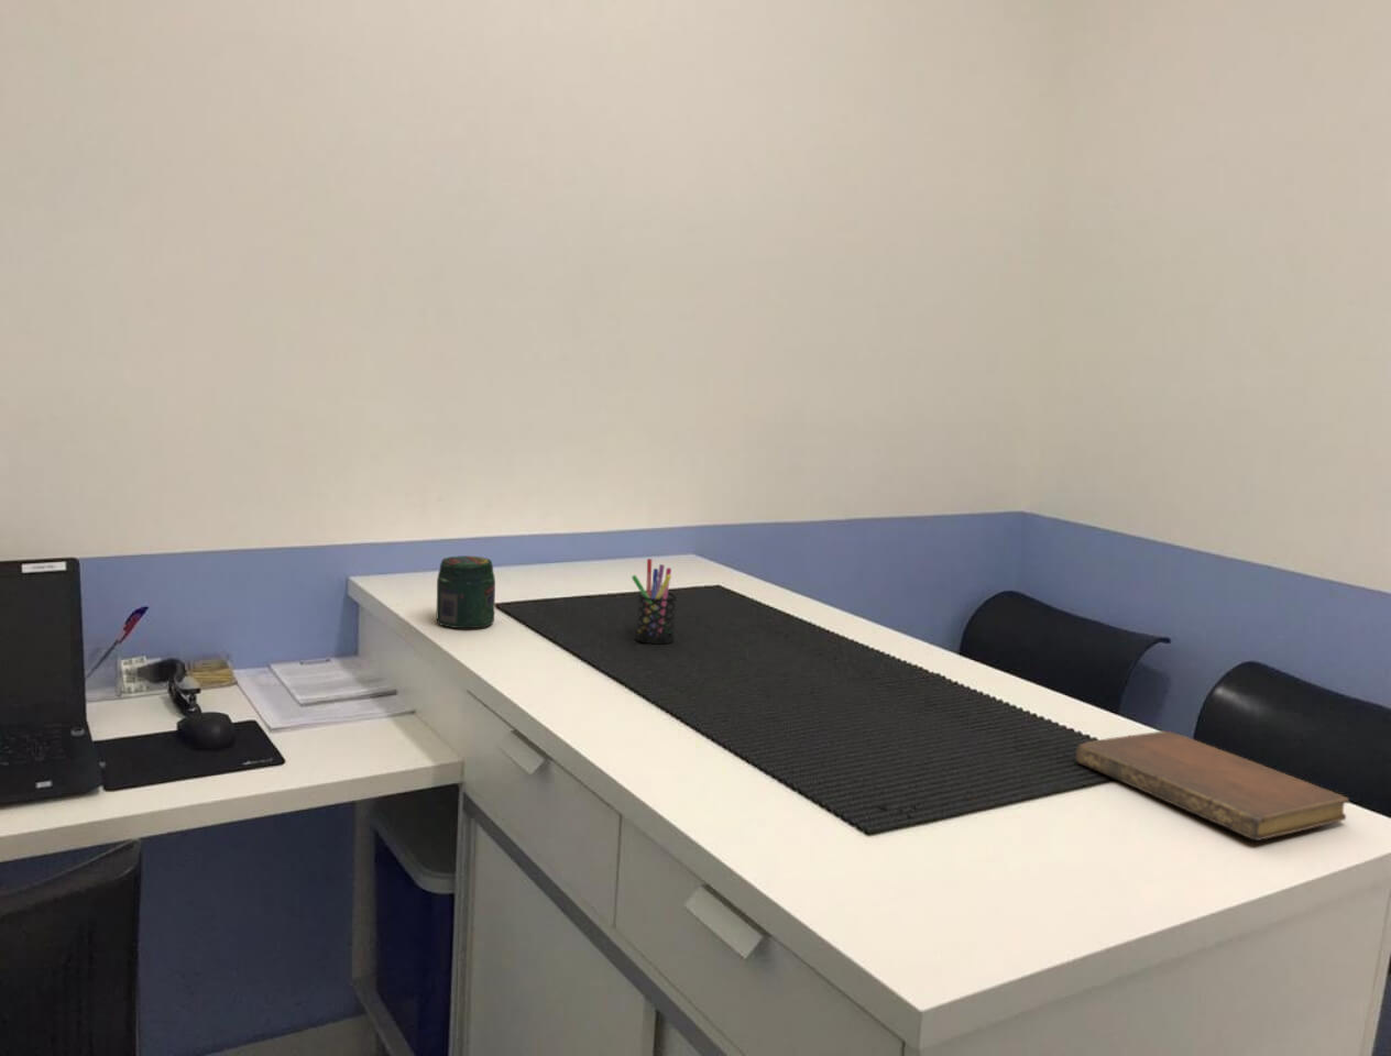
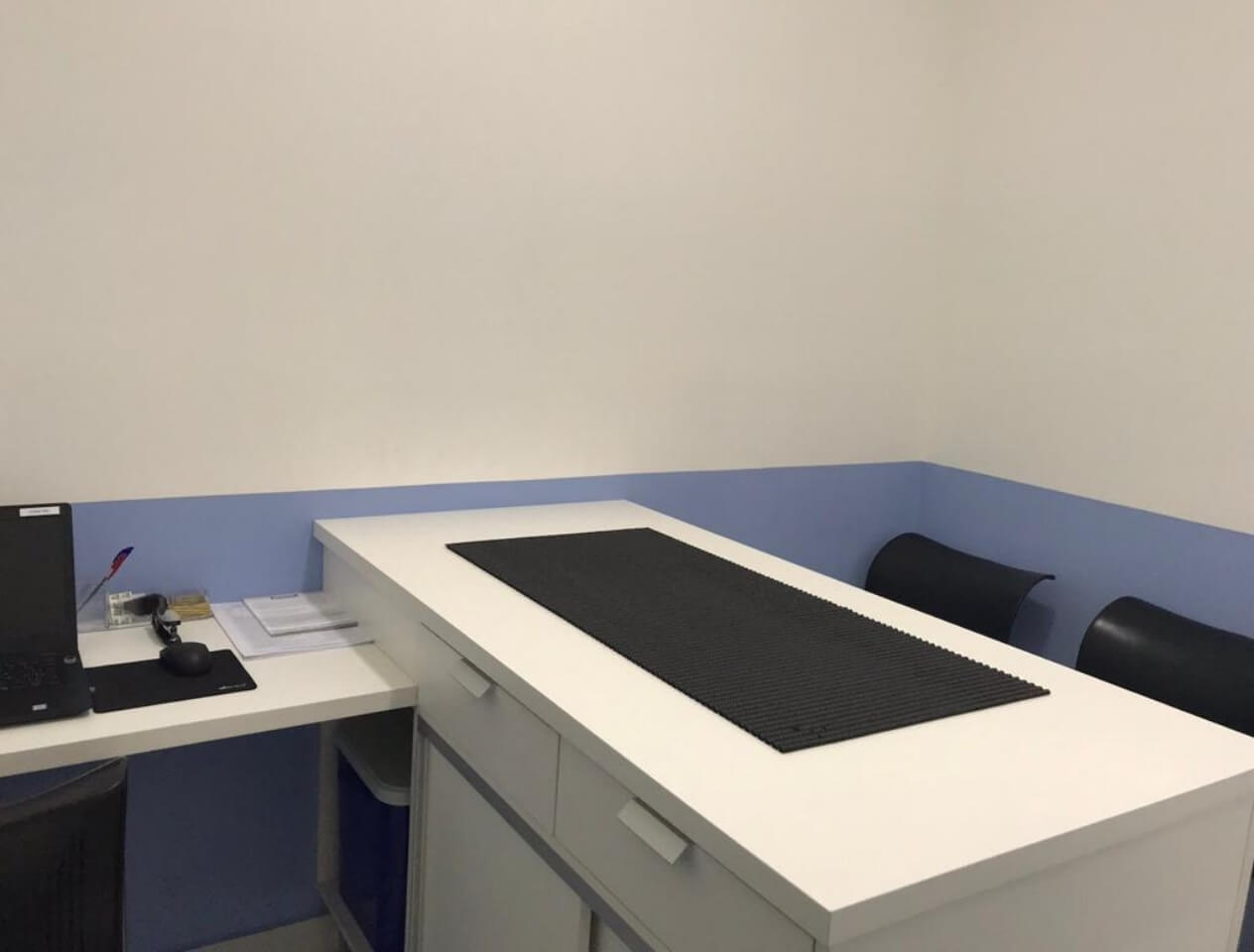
- notebook (1206, 779)
- jar (466, 591)
- pen holder (651, 600)
